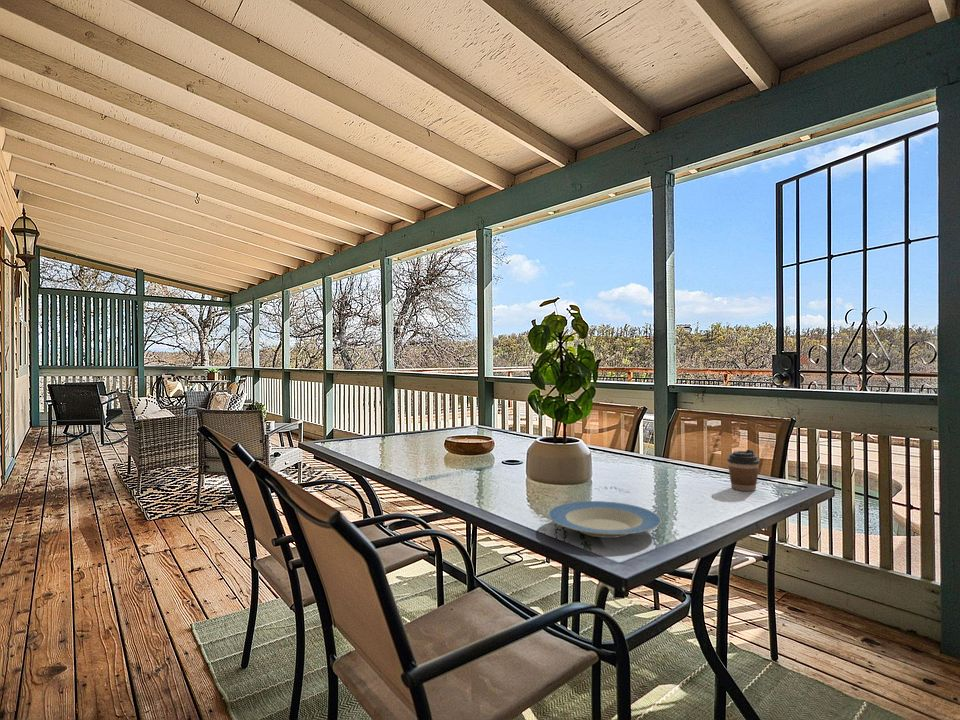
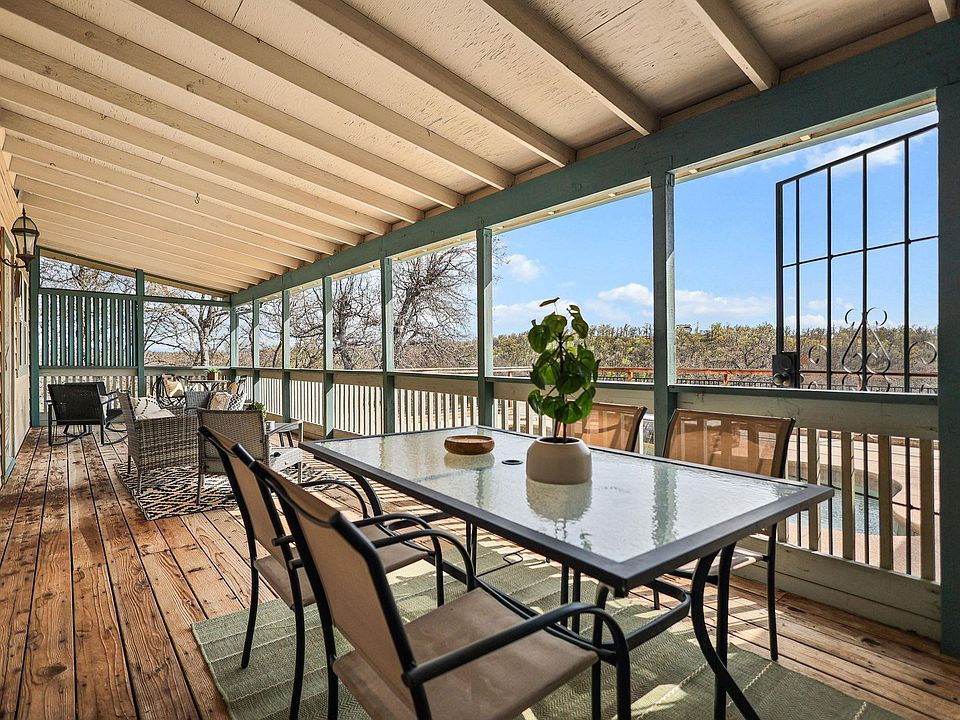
- plate (603, 522)
- coffee cup (743, 469)
